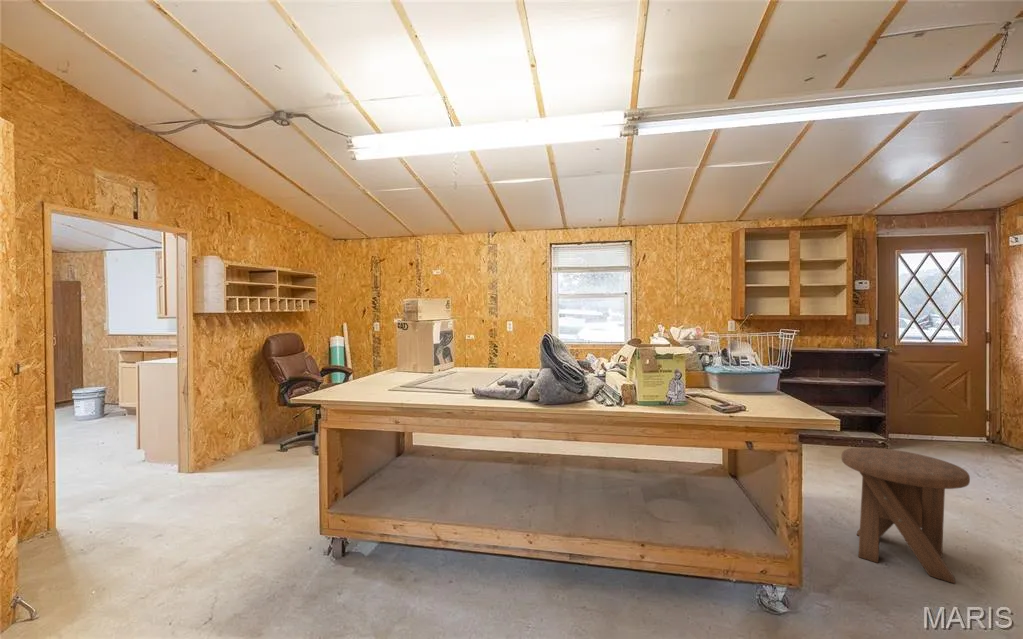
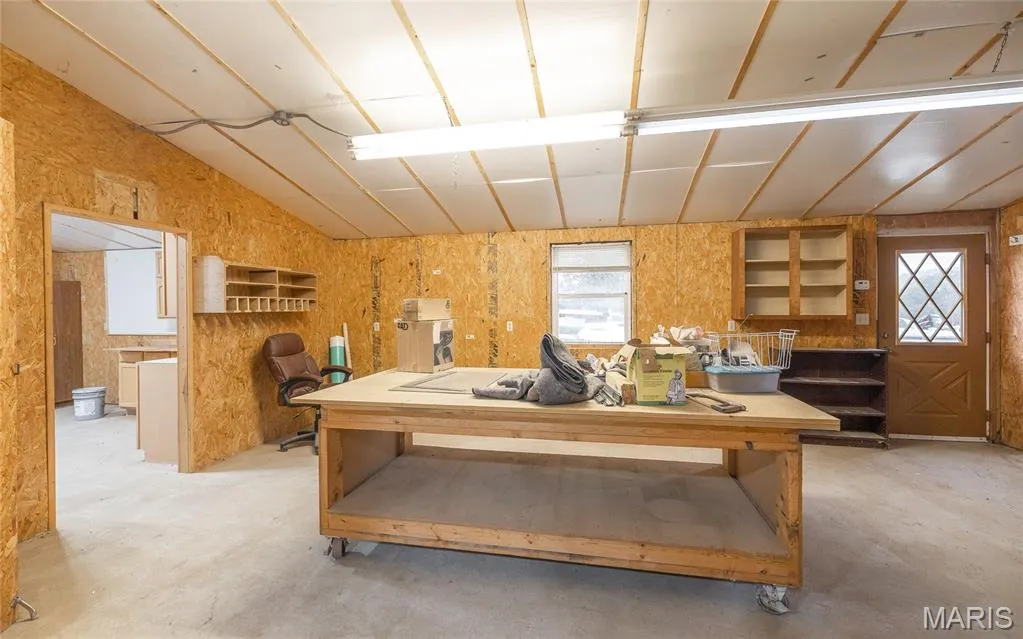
- music stool (900, 507)
